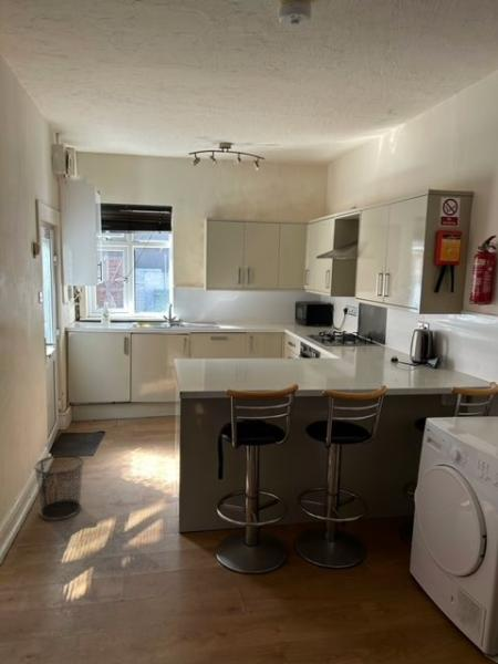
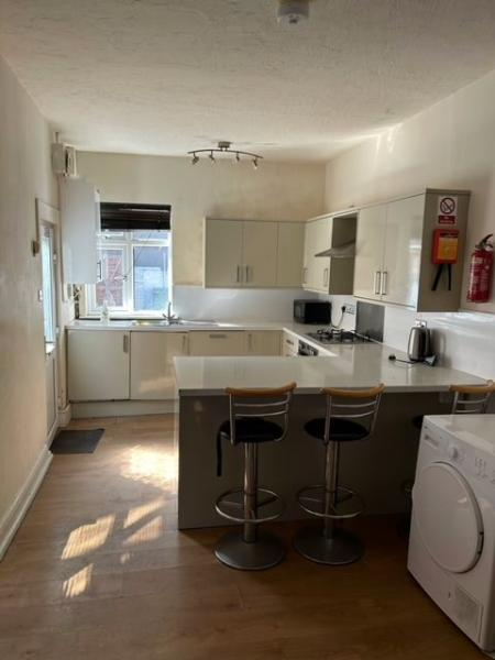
- waste bin (59, 486)
